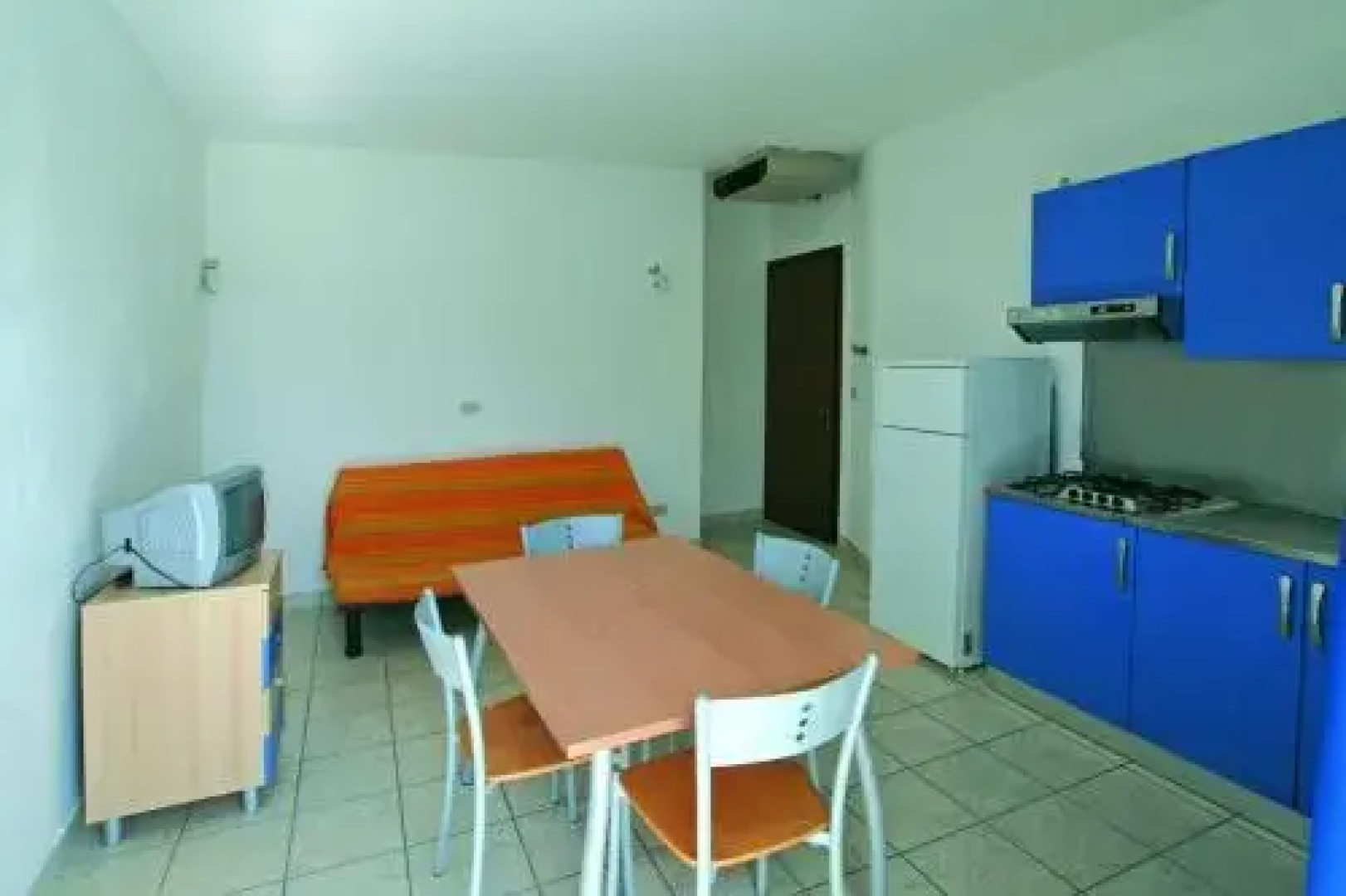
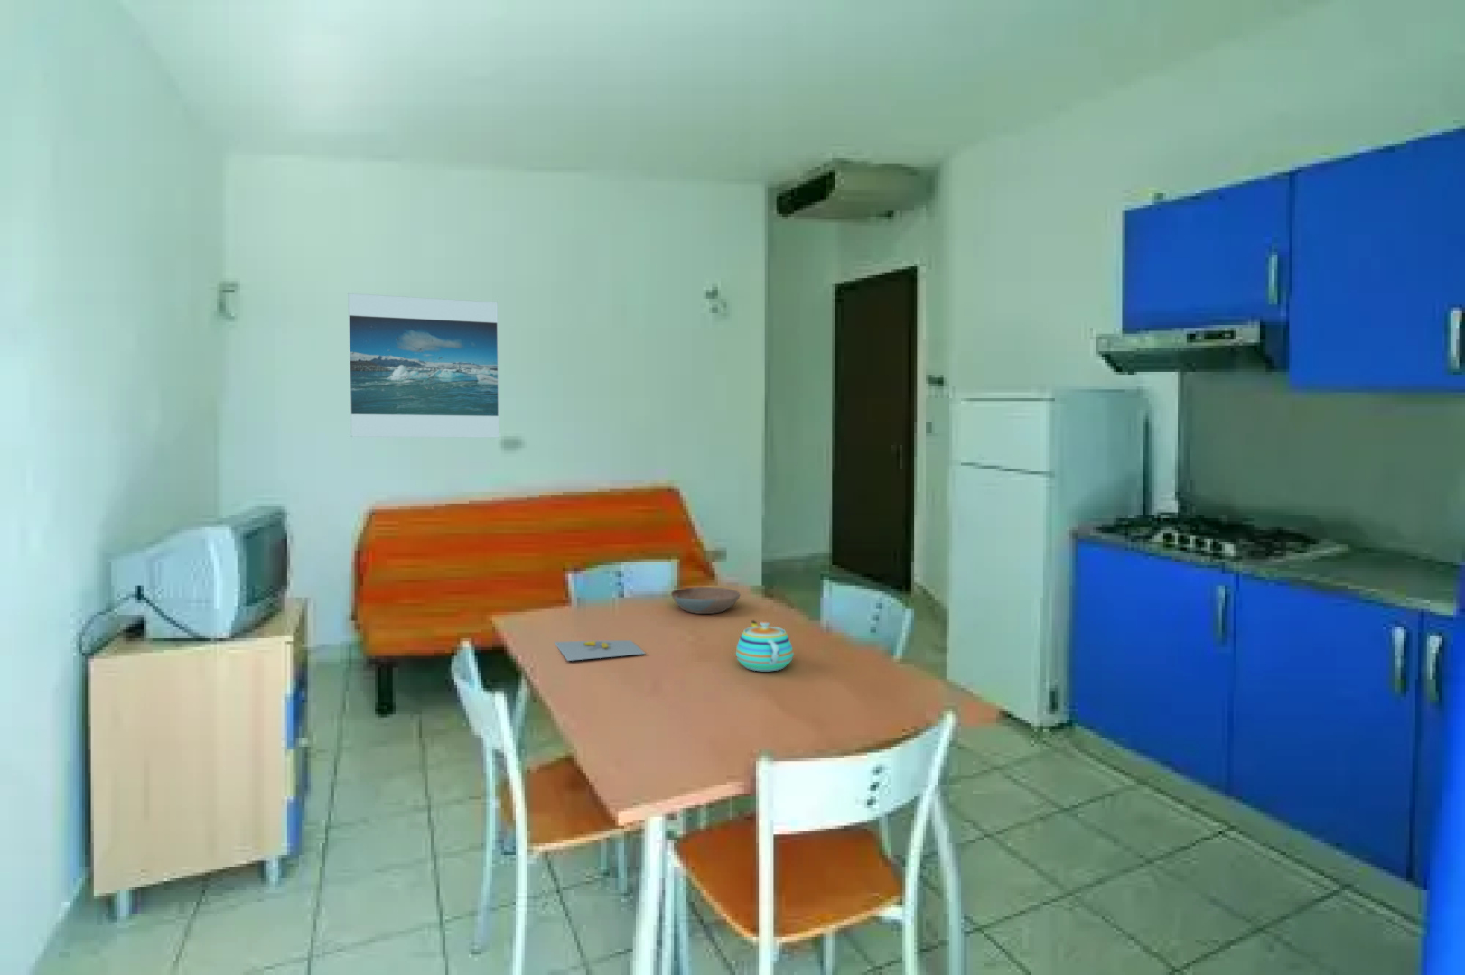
+ bowl (704, 602)
+ teapot (763, 643)
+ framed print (426, 368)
+ banana (598, 644)
